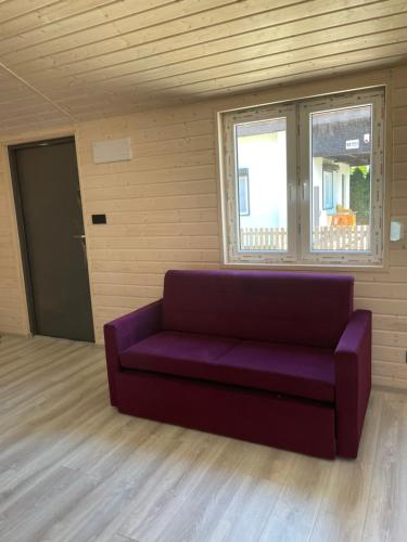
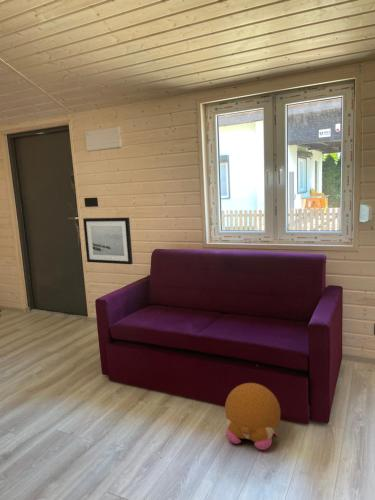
+ plush toy (251, 411)
+ wall art (107, 240)
